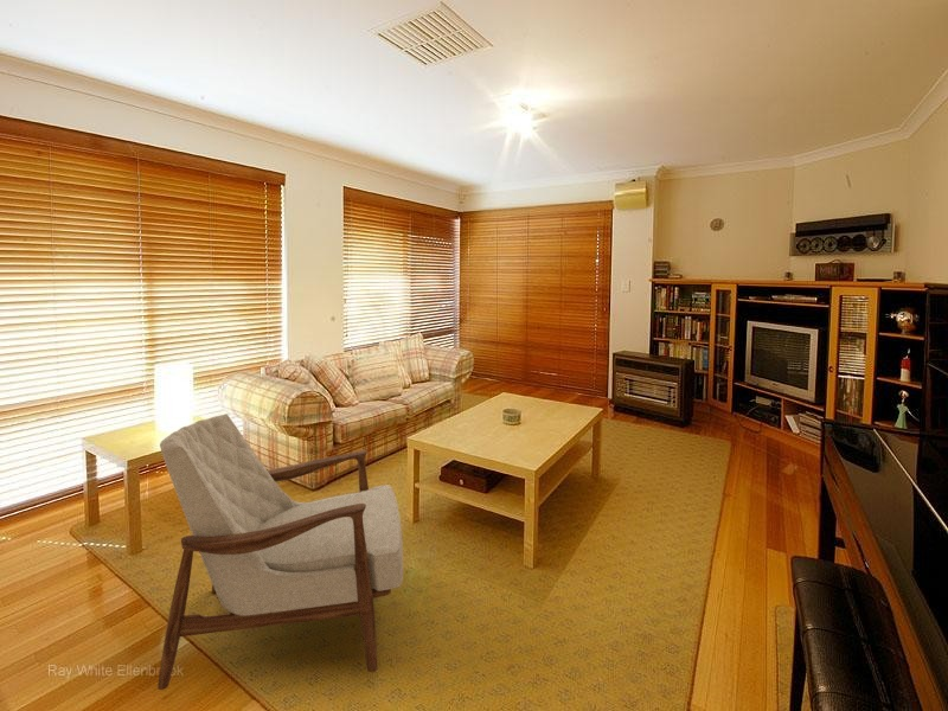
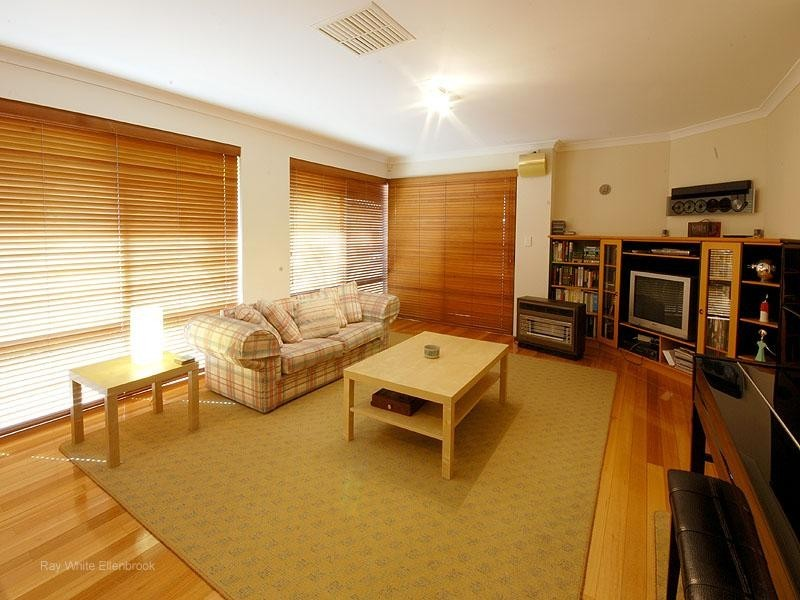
- armchair (293, 524)
